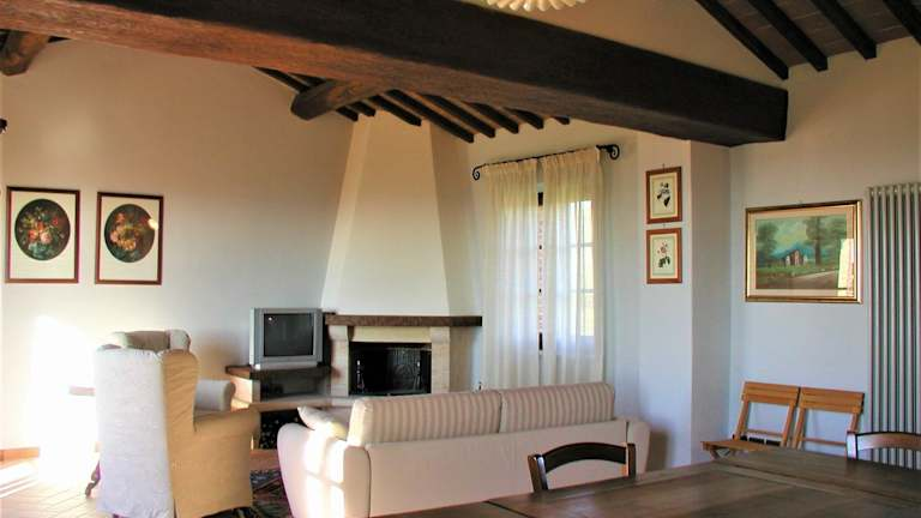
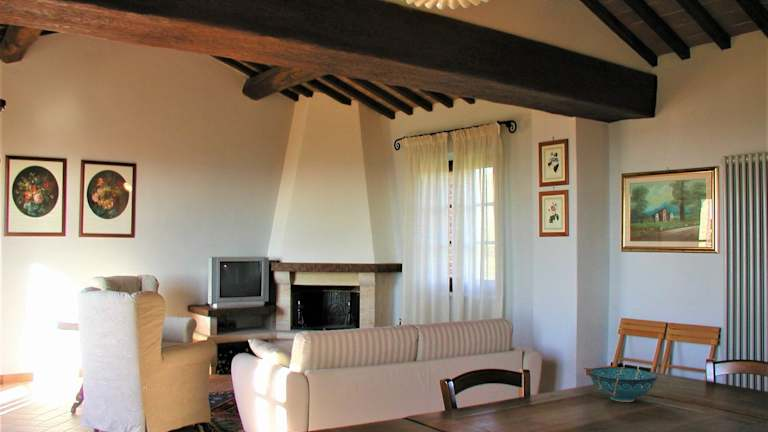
+ decorative bowl (622, 386)
